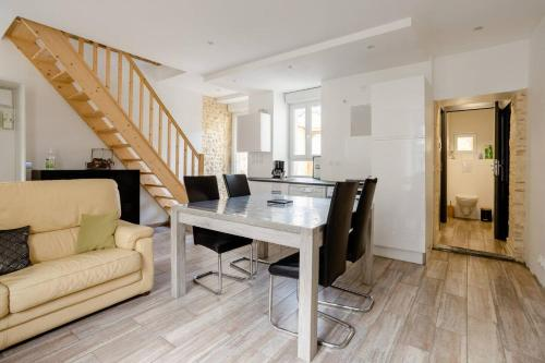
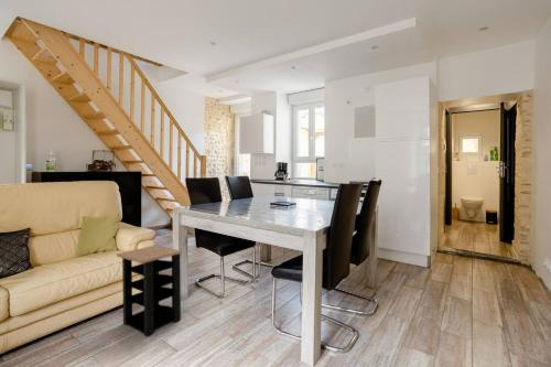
+ side table (151, 287)
